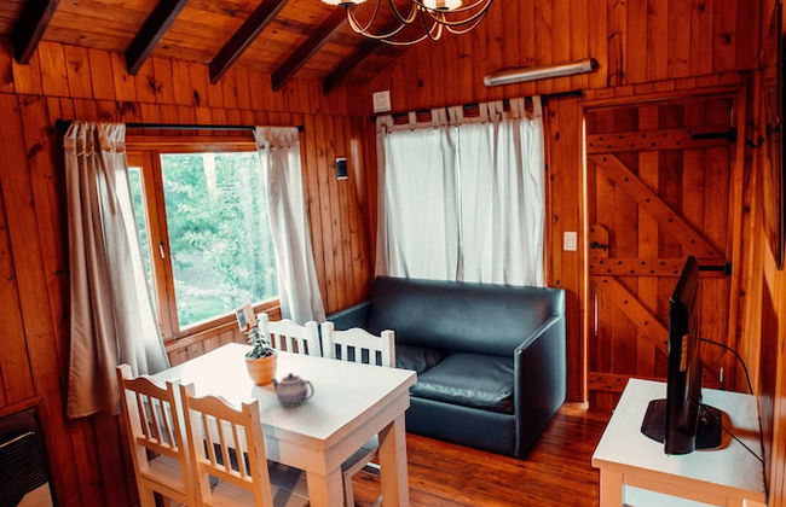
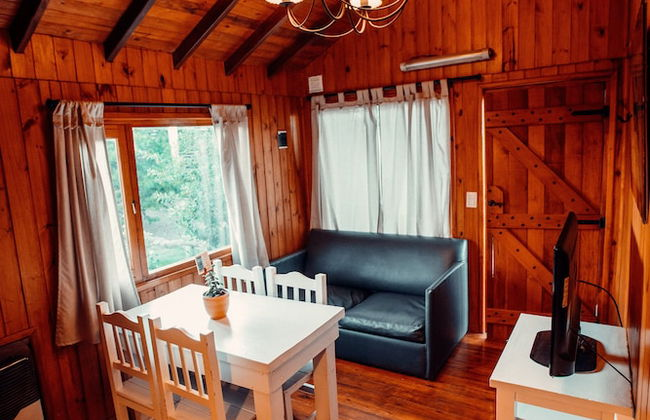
- teapot (291, 387)
